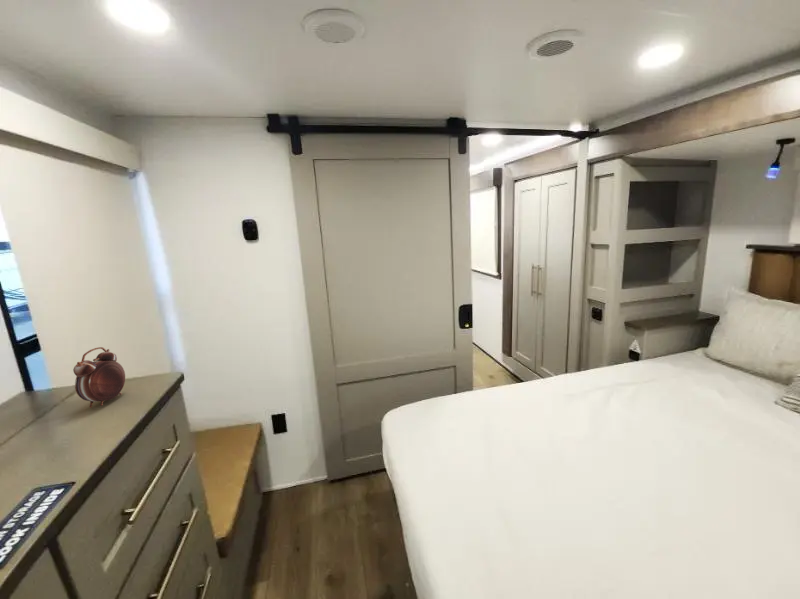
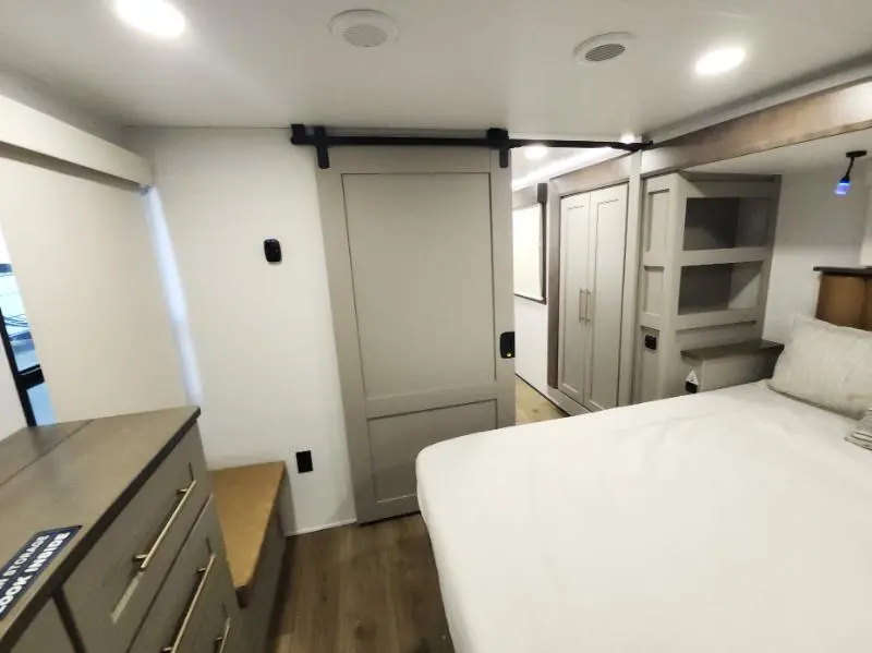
- alarm clock (99, 375)
